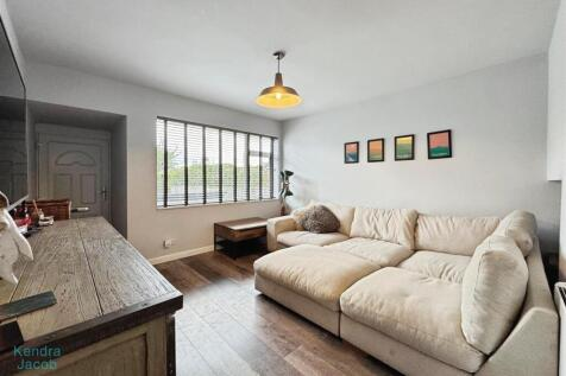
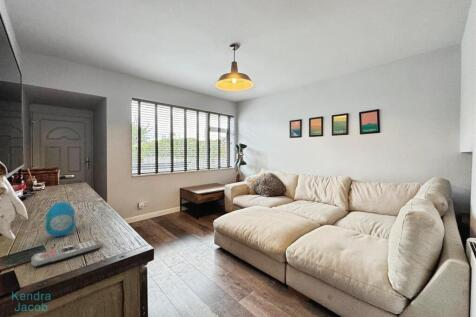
+ remote control (69, 251)
+ decorative egg (61, 218)
